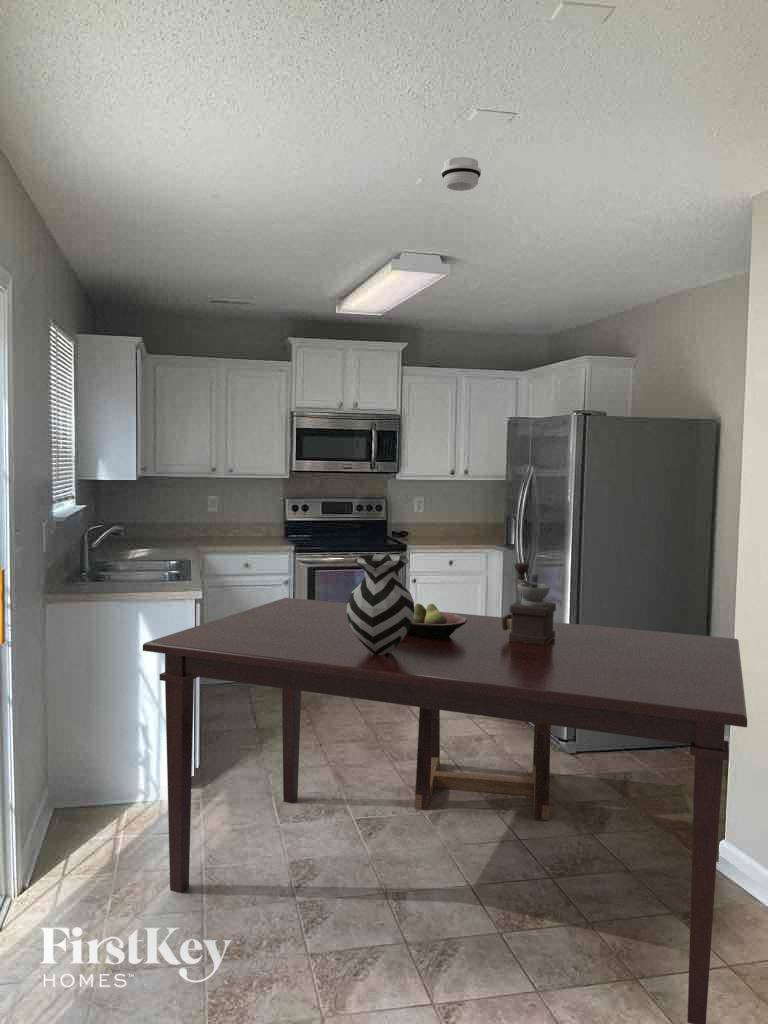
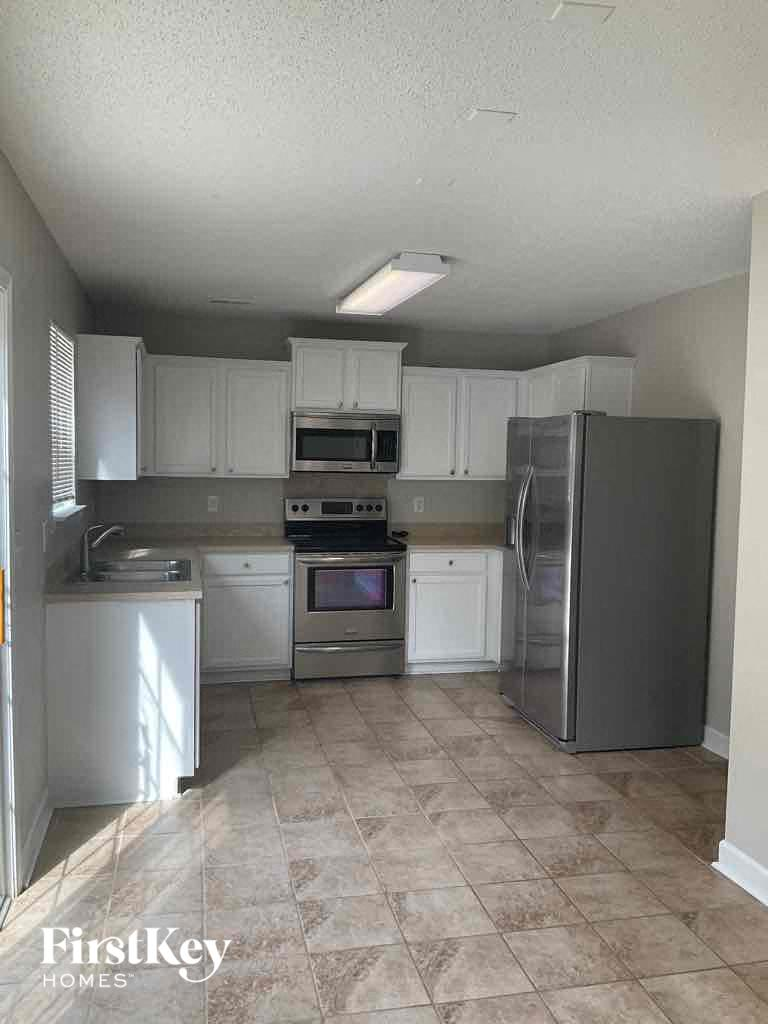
- dining table (459, 712)
- vase (380, 604)
- coffee grinder (522, 600)
- stool (481, 774)
- smoke detector (461, 174)
- fruit bowl (416, 615)
